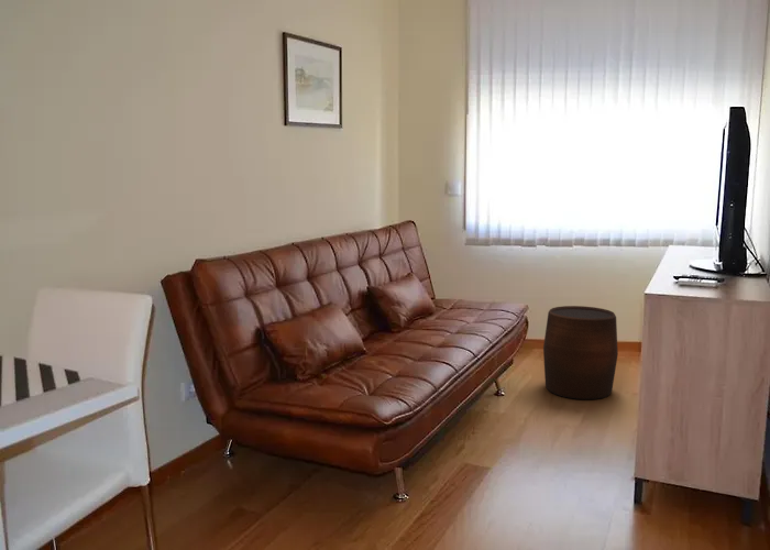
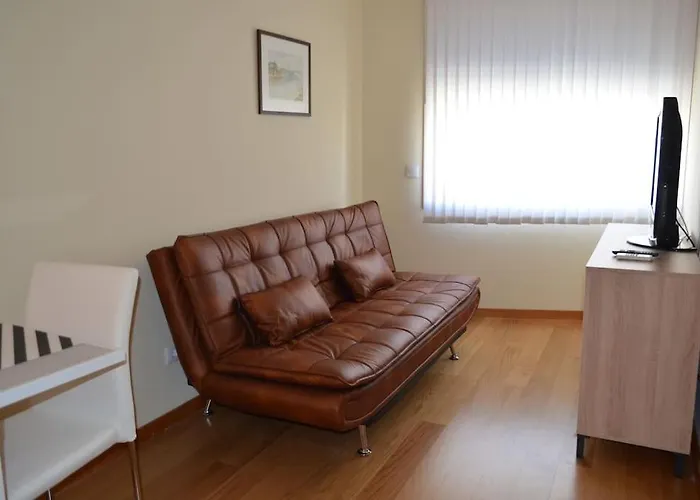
- stool (580, 351)
